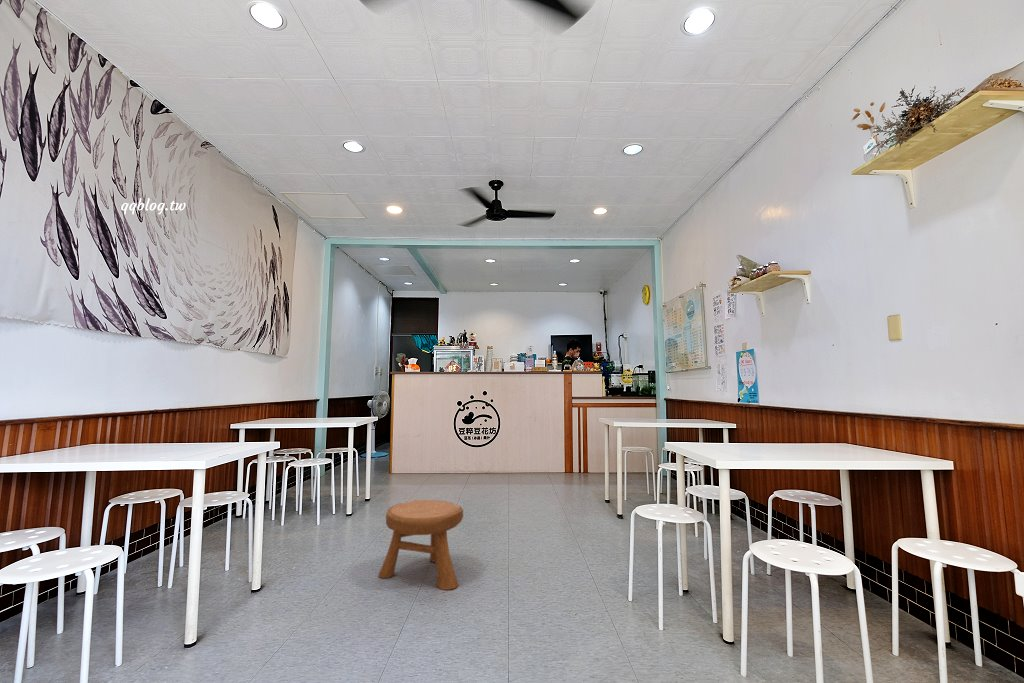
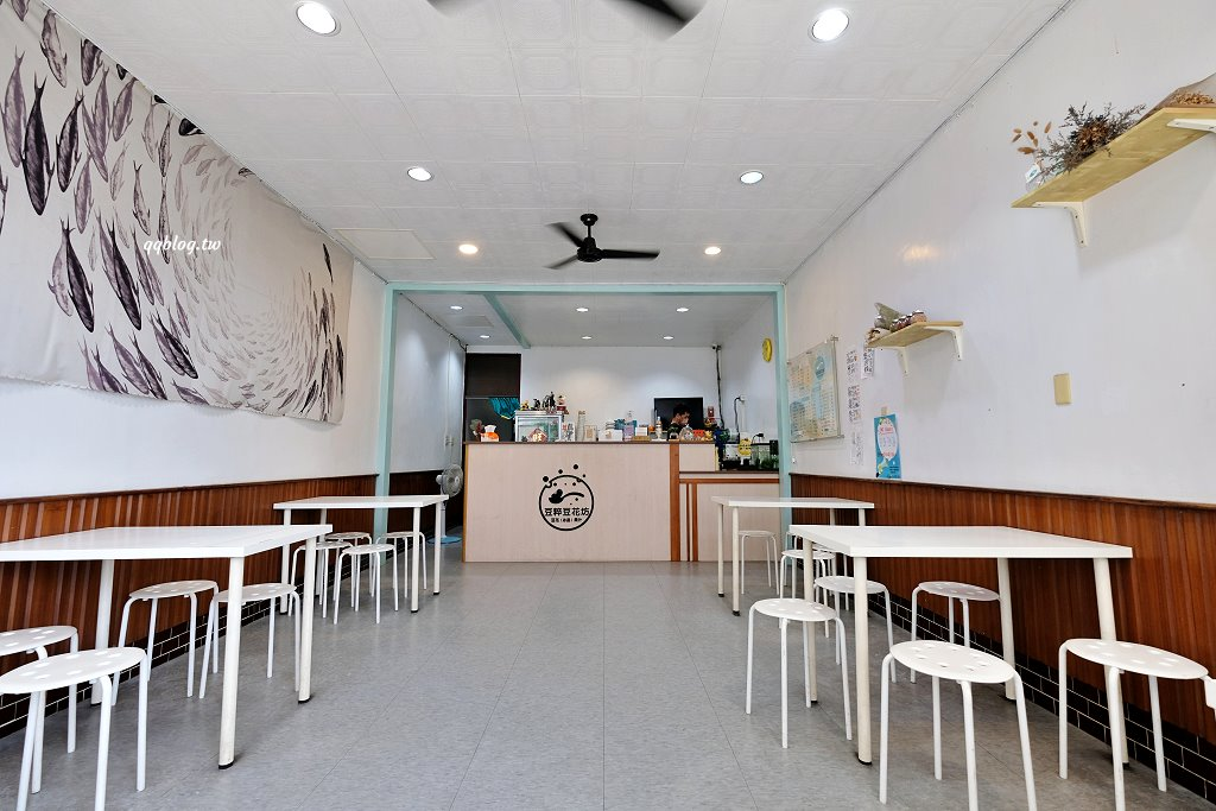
- stool (431, 541)
